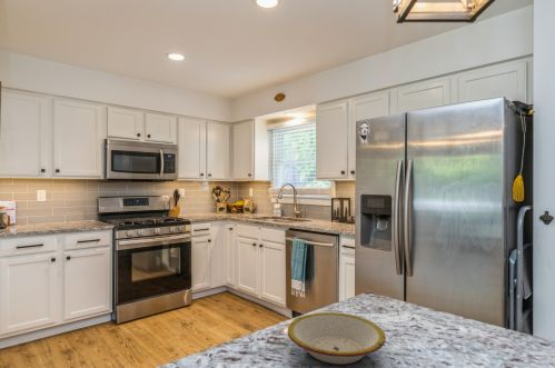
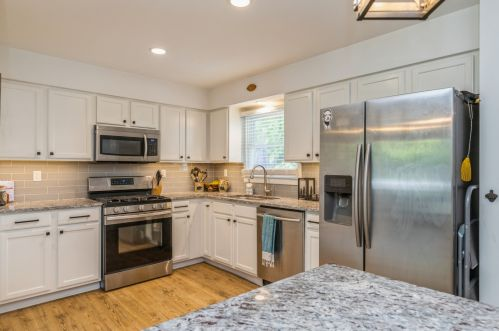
- bowl (335, 340)
